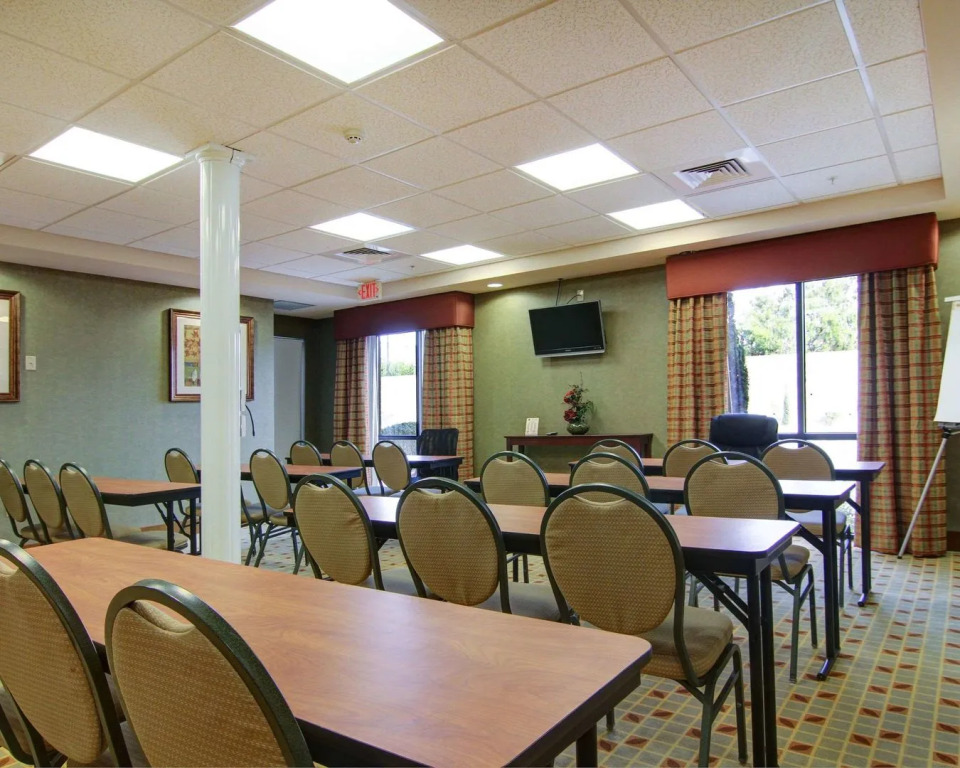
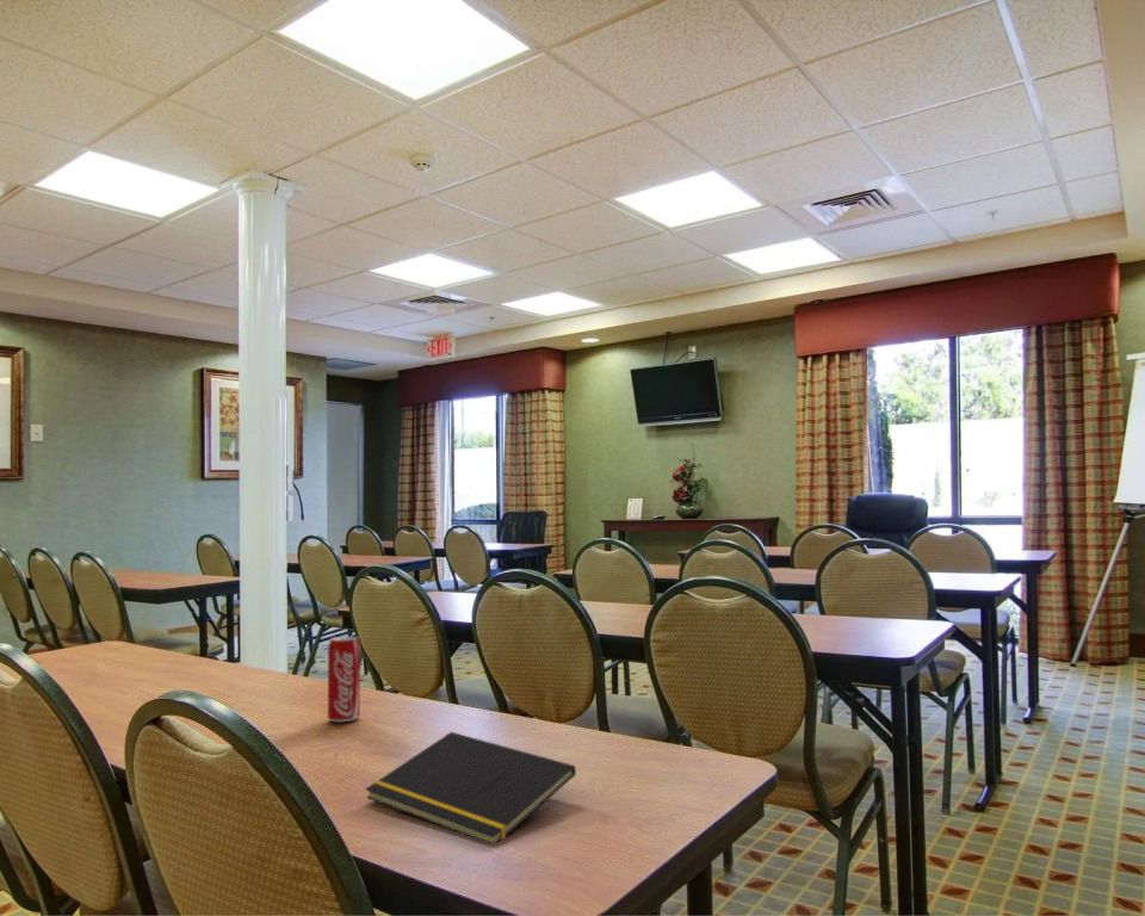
+ notepad (470, 781)
+ beverage can (344, 677)
